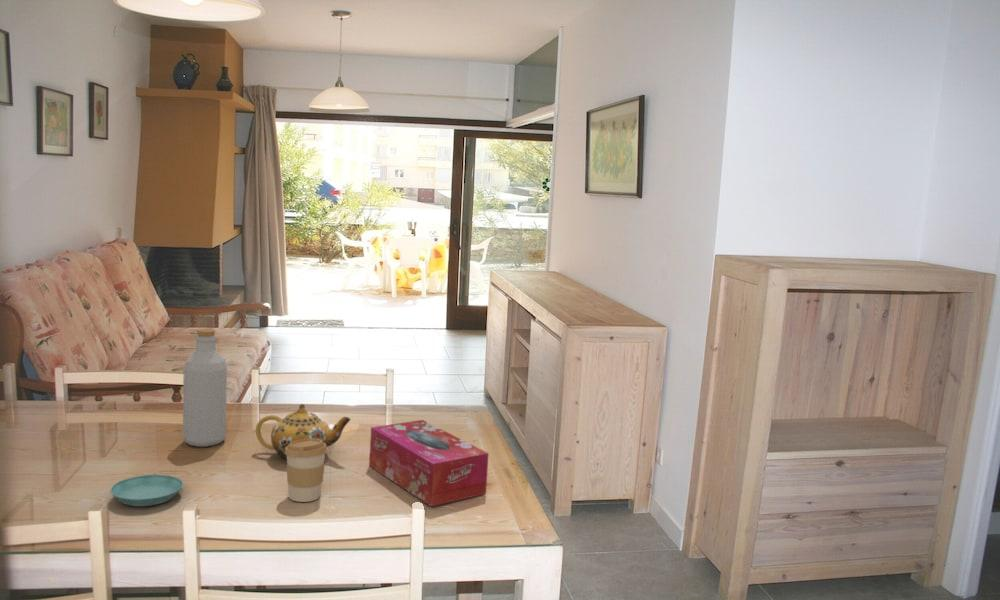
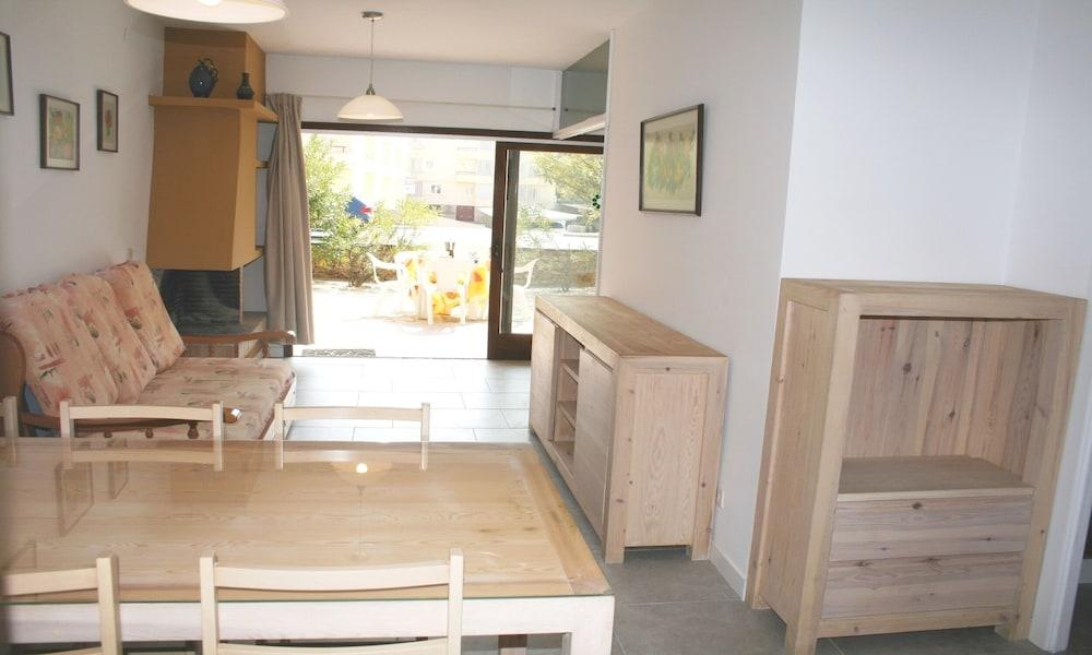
- teapot (302, 429)
- saucer (147, 491)
- tissue box (426, 459)
- coffee cup (305, 468)
- bottle (205, 386)
